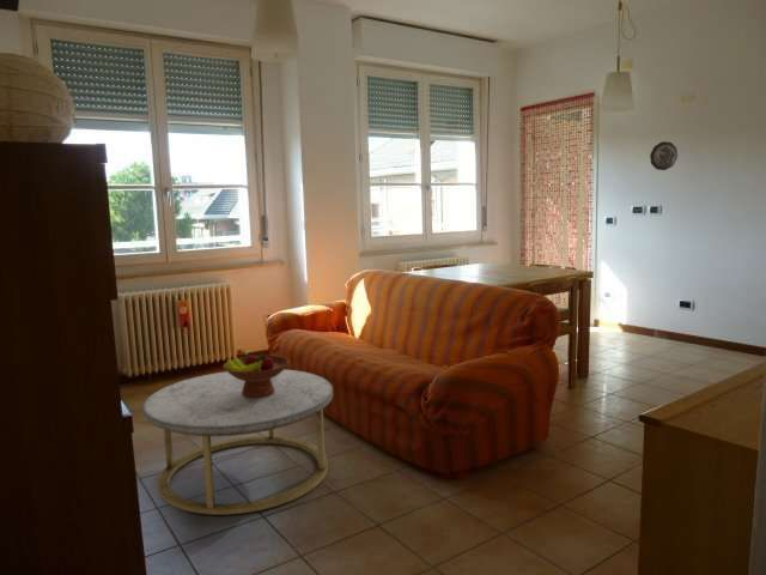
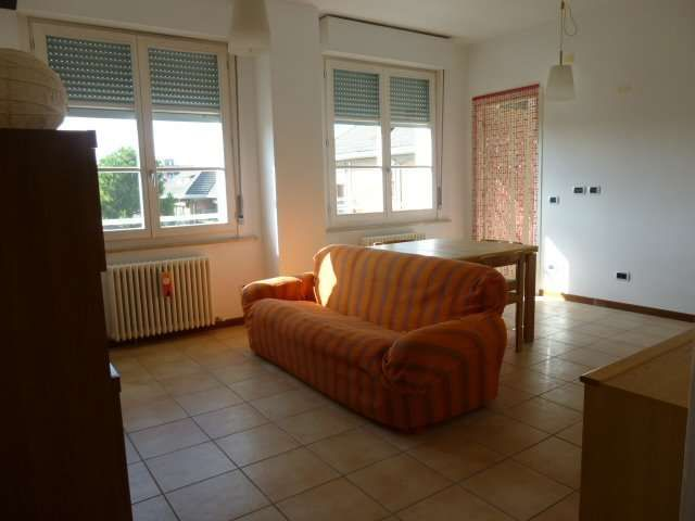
- coffee table (243, 432)
- decorative plate (663, 156)
- fruit bowl (256, 371)
